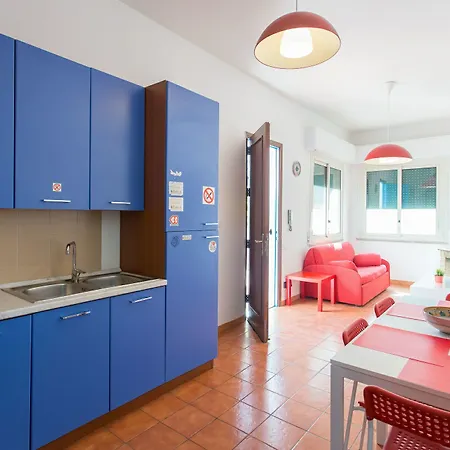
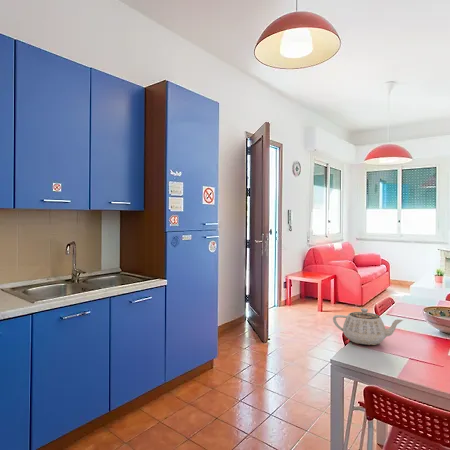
+ teapot (366, 325)
